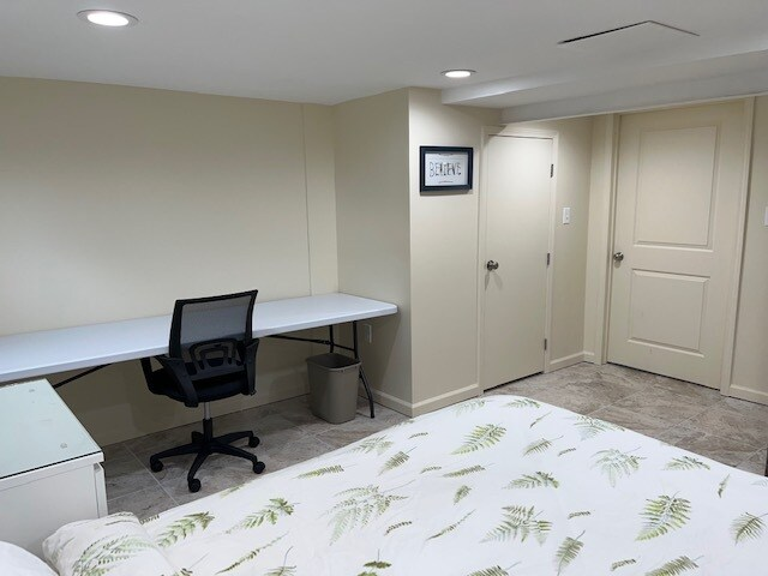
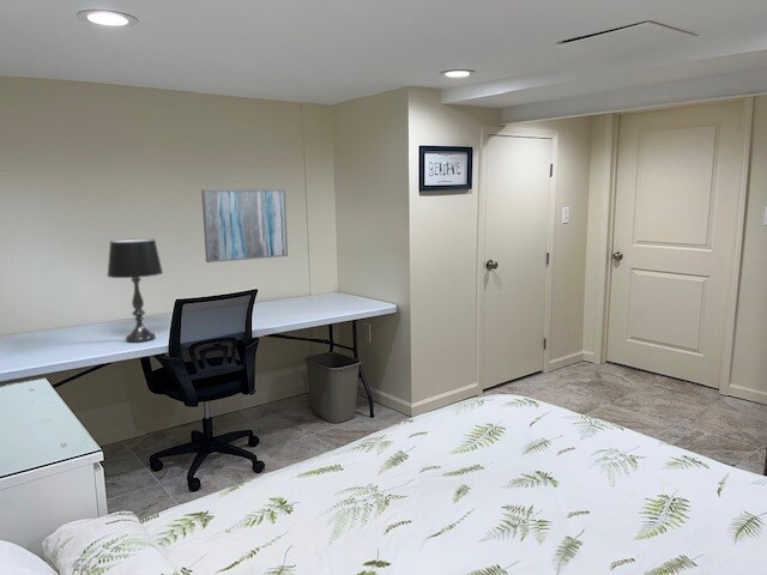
+ table lamp (137, 290)
+ wall art (246, 224)
